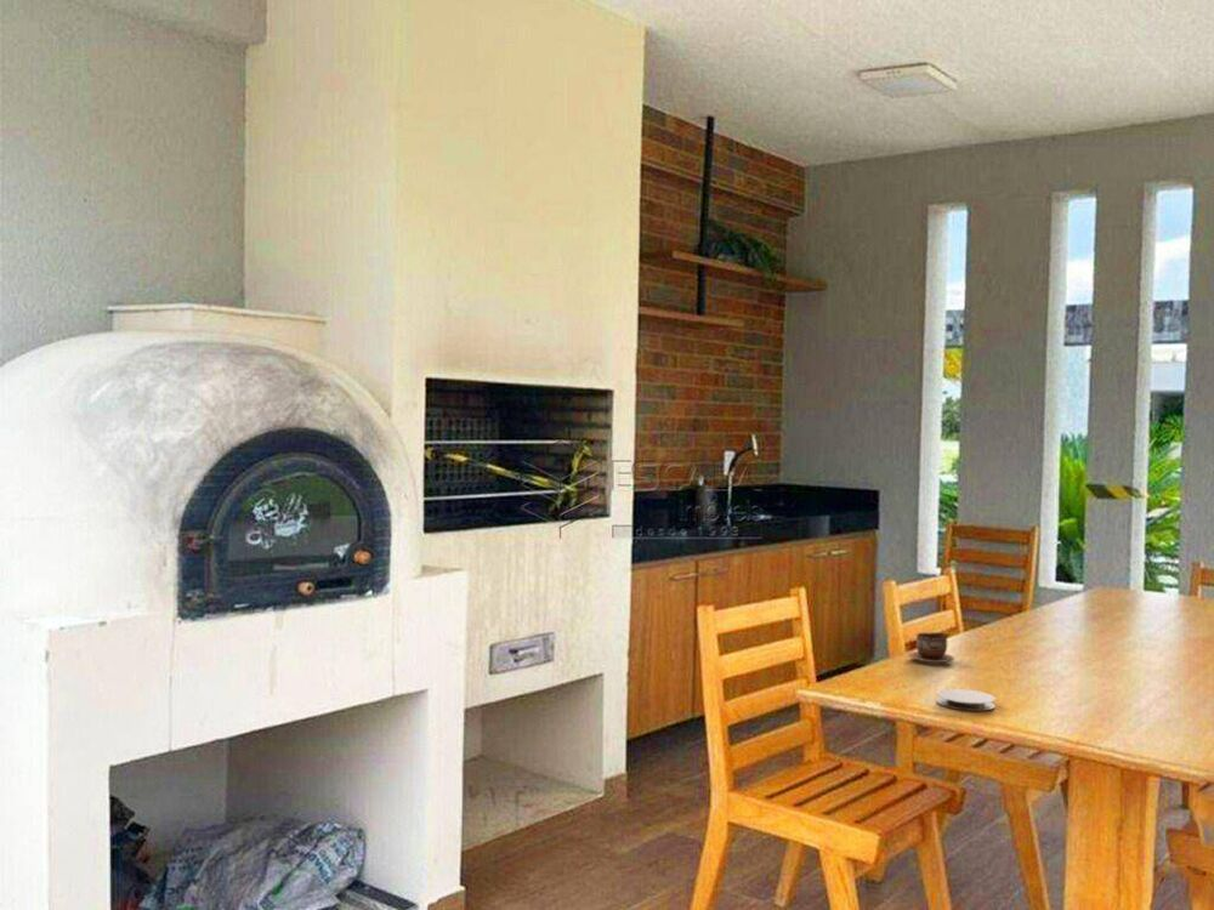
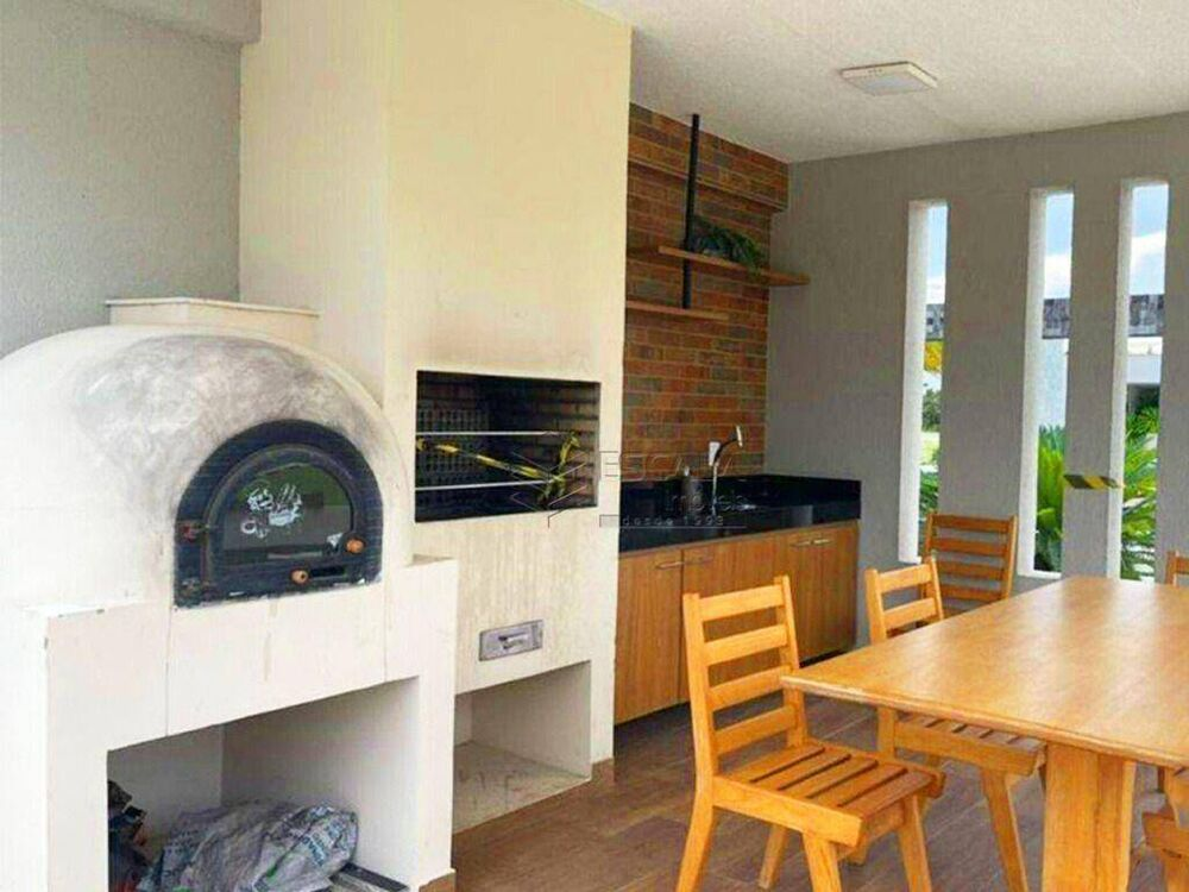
- cup (931, 647)
- coaster (965, 699)
